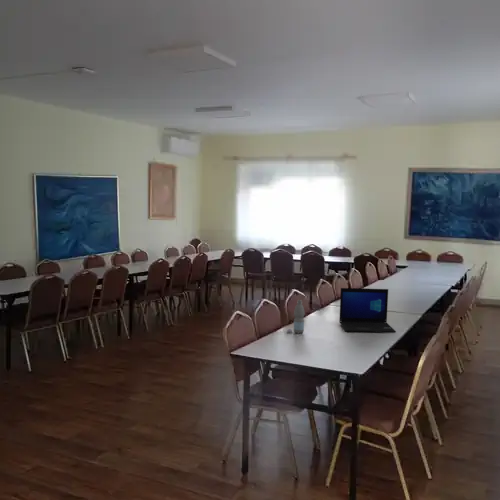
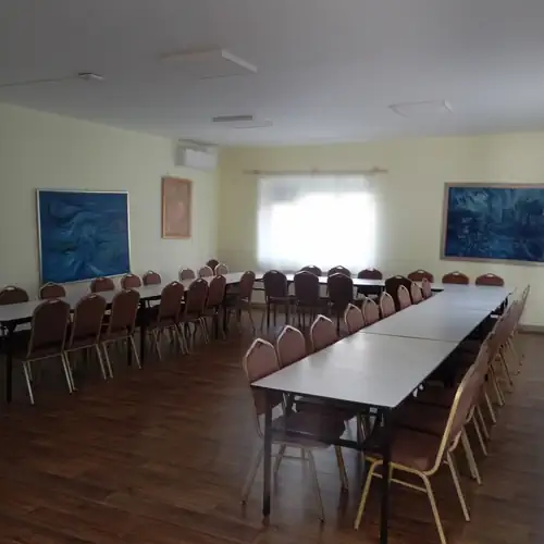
- water bottle (296, 316)
- laptop (367, 309)
